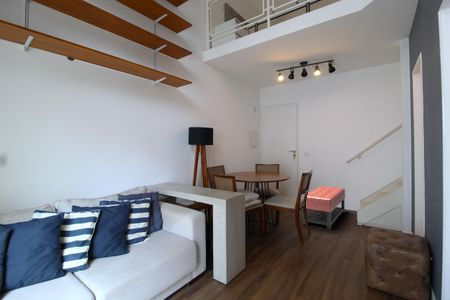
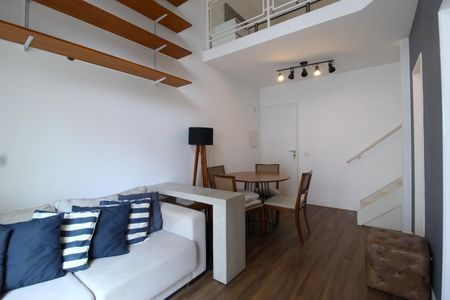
- ottoman (325, 204)
